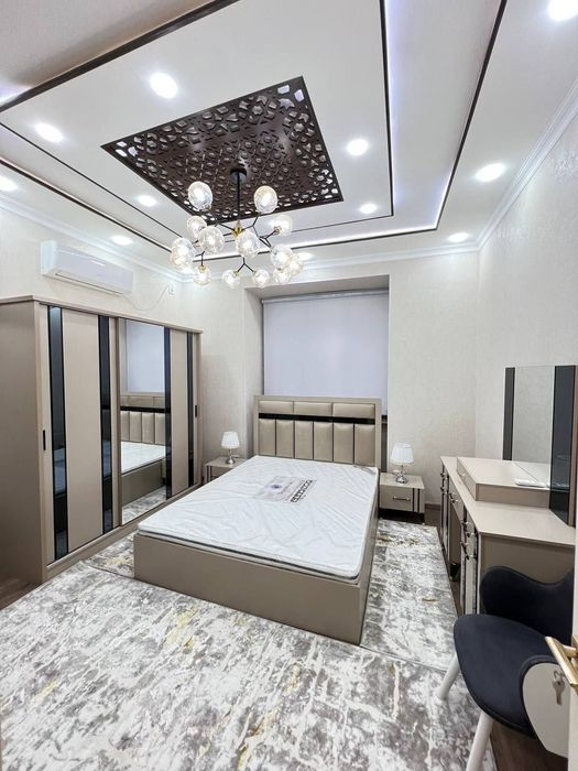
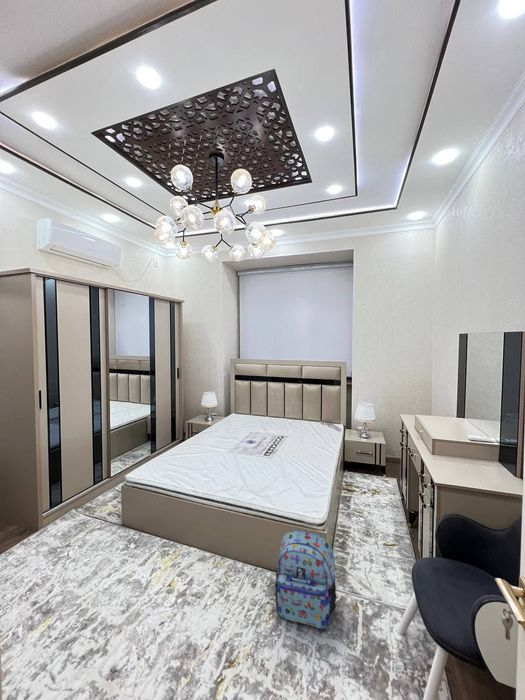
+ backpack (304, 572)
